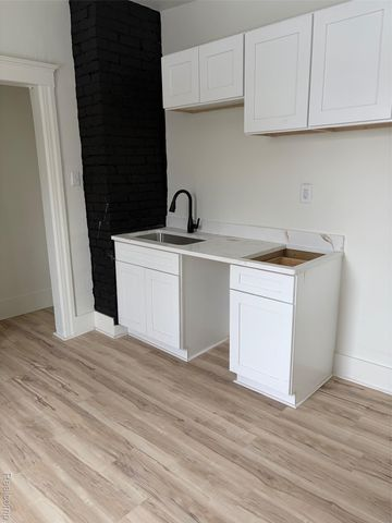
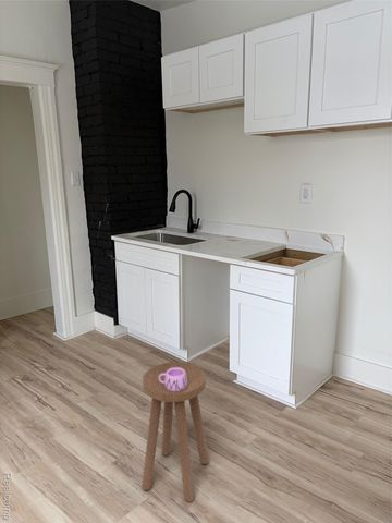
+ stool (176, 427)
+ mug (172, 378)
